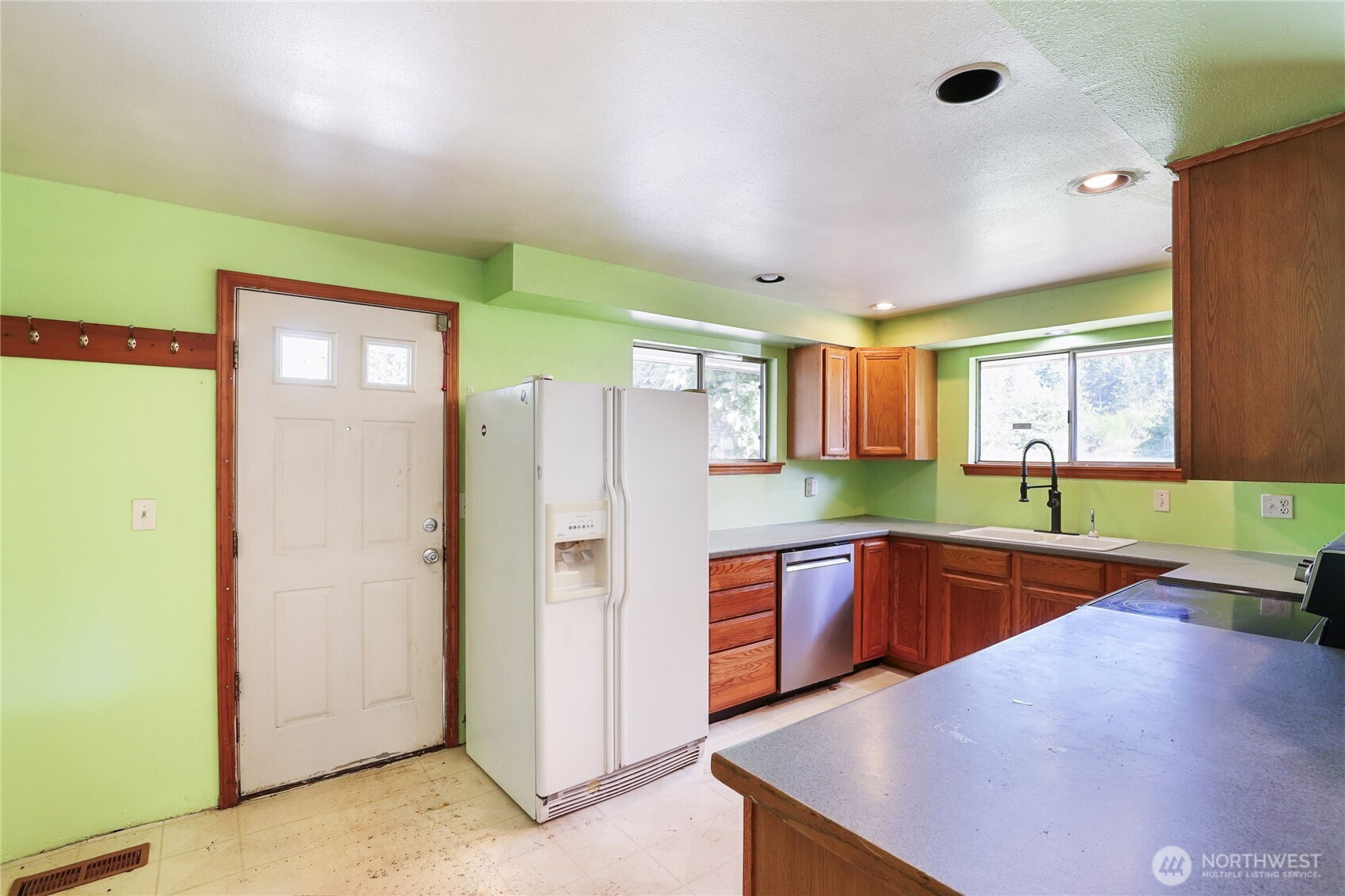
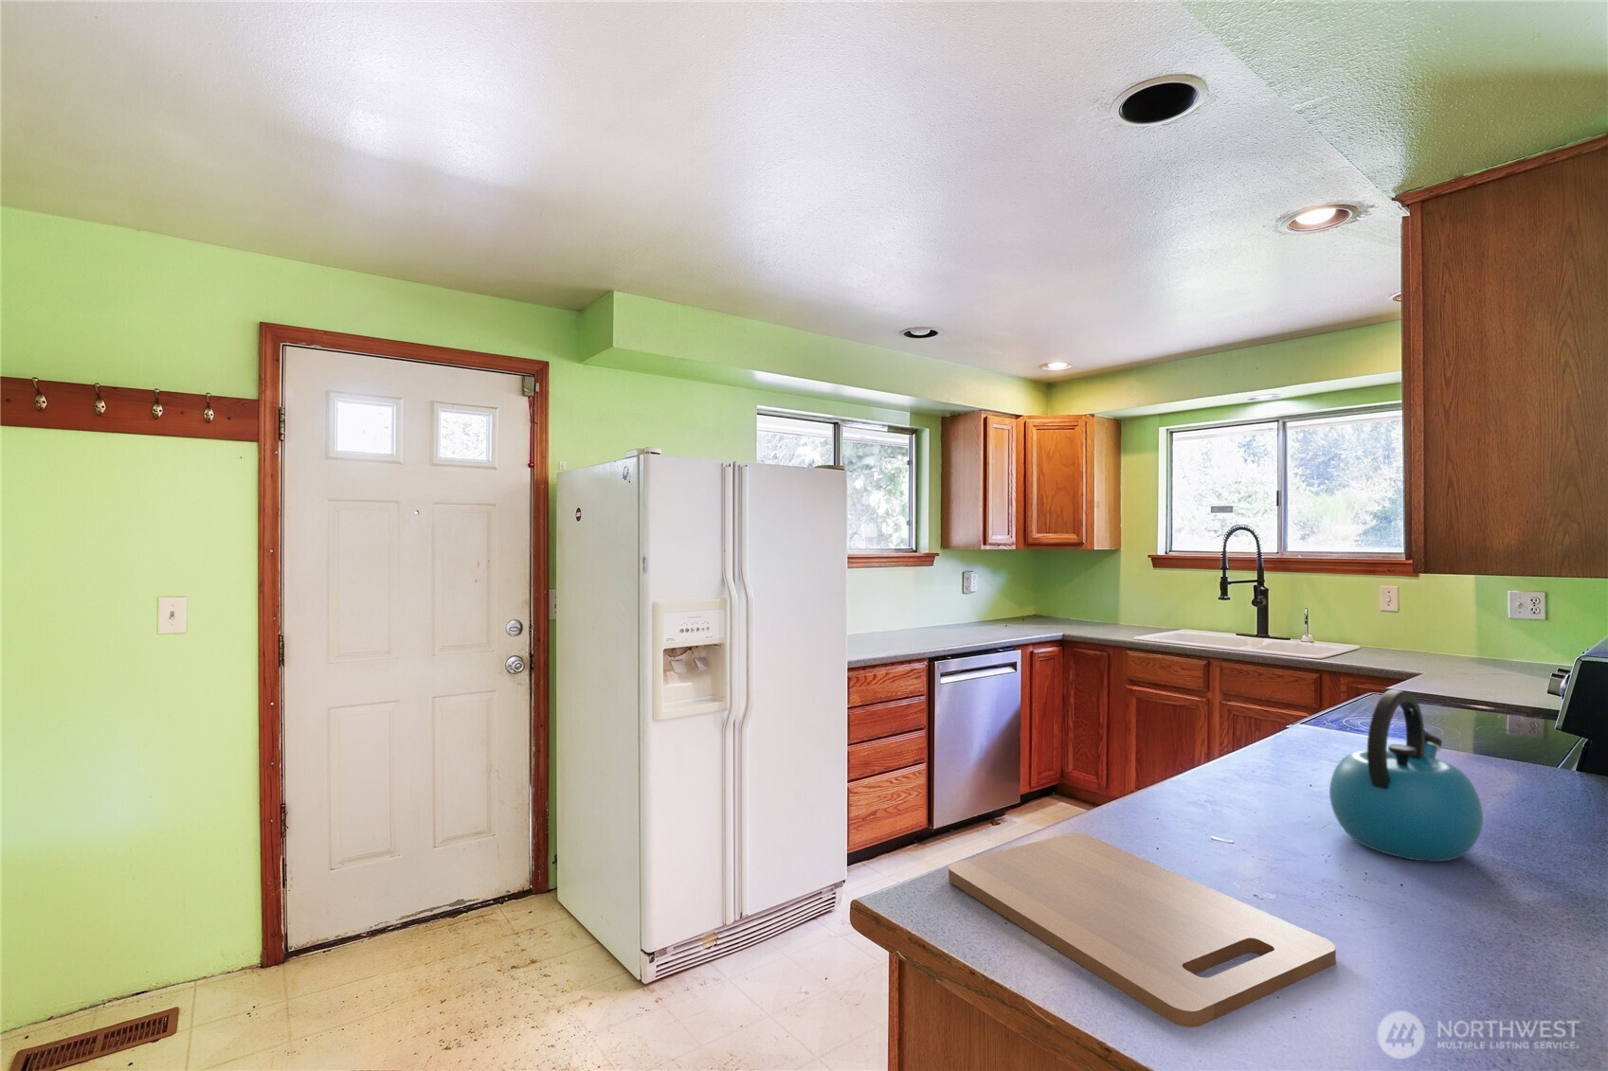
+ cutting board (1120, 907)
+ kettle (1405, 765)
